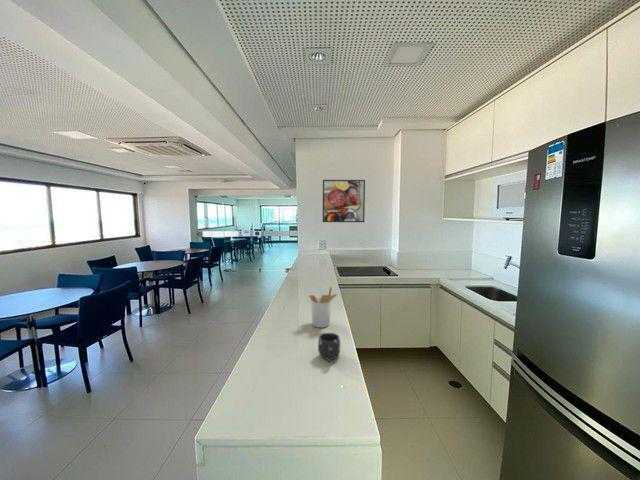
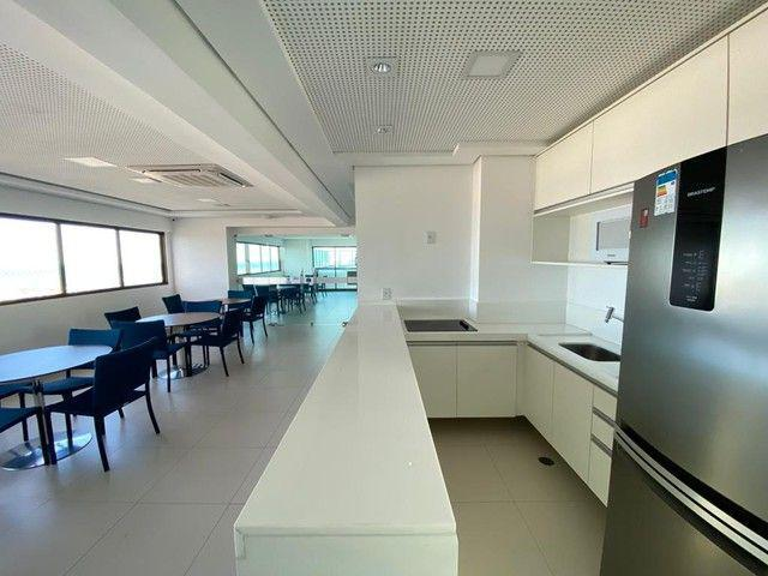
- utensil holder (323, 307)
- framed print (343, 201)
- mug (329, 349)
